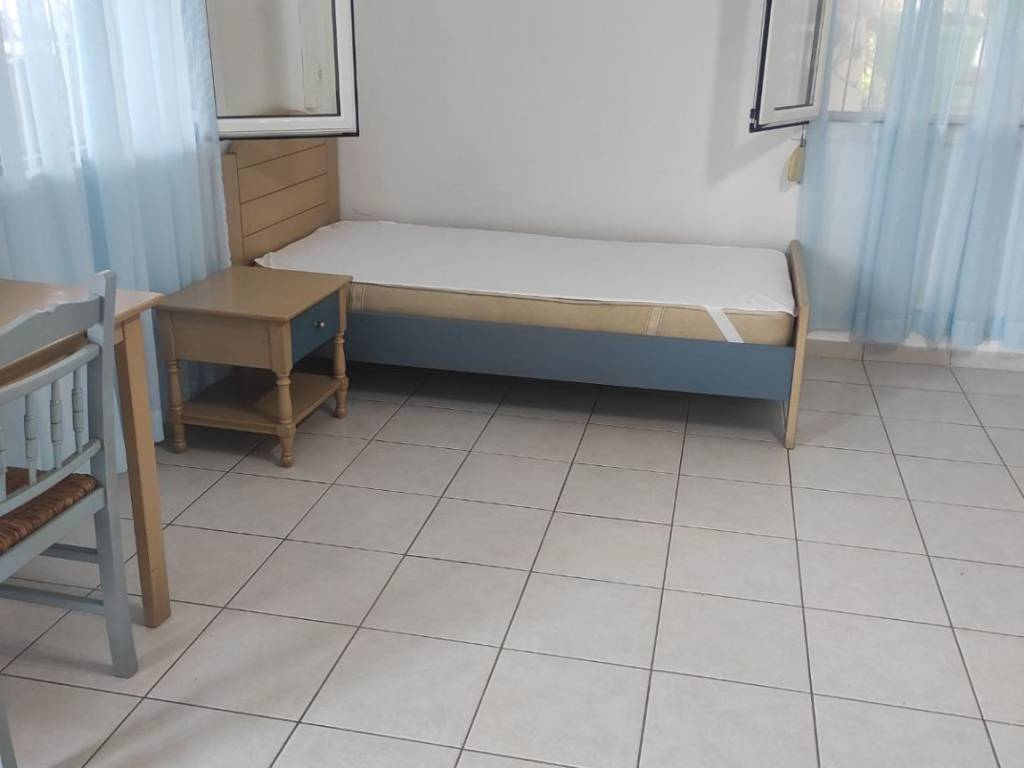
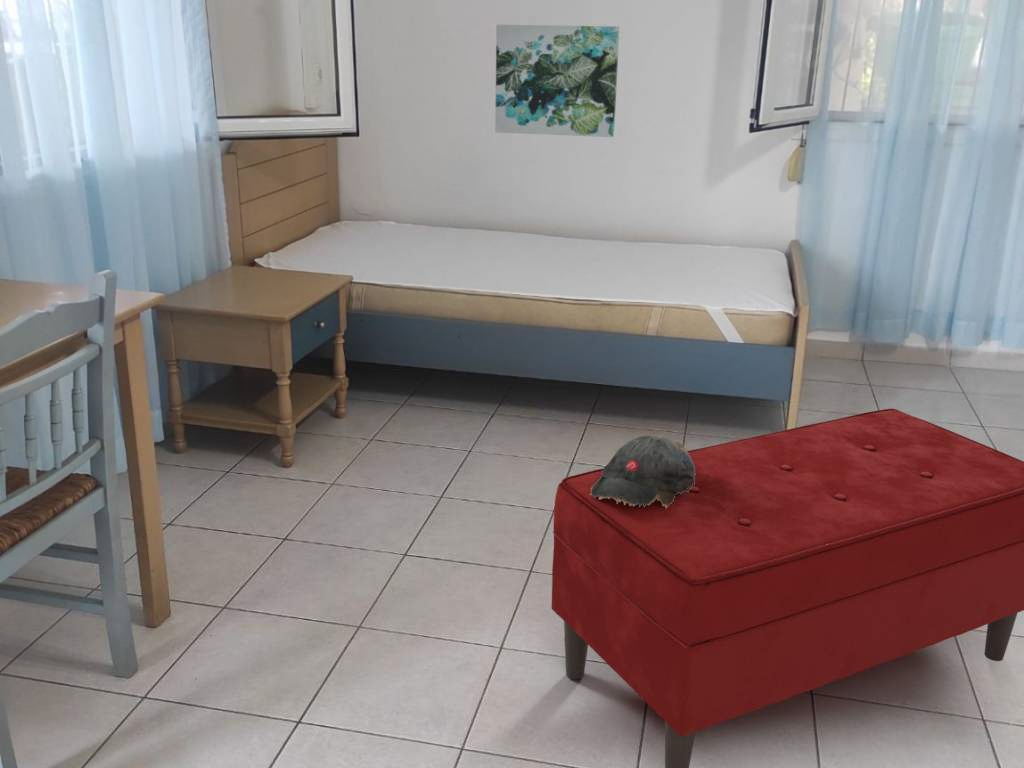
+ bench (800, 574)
+ wall art (555, 80)
+ baseball cap (645, 465)
